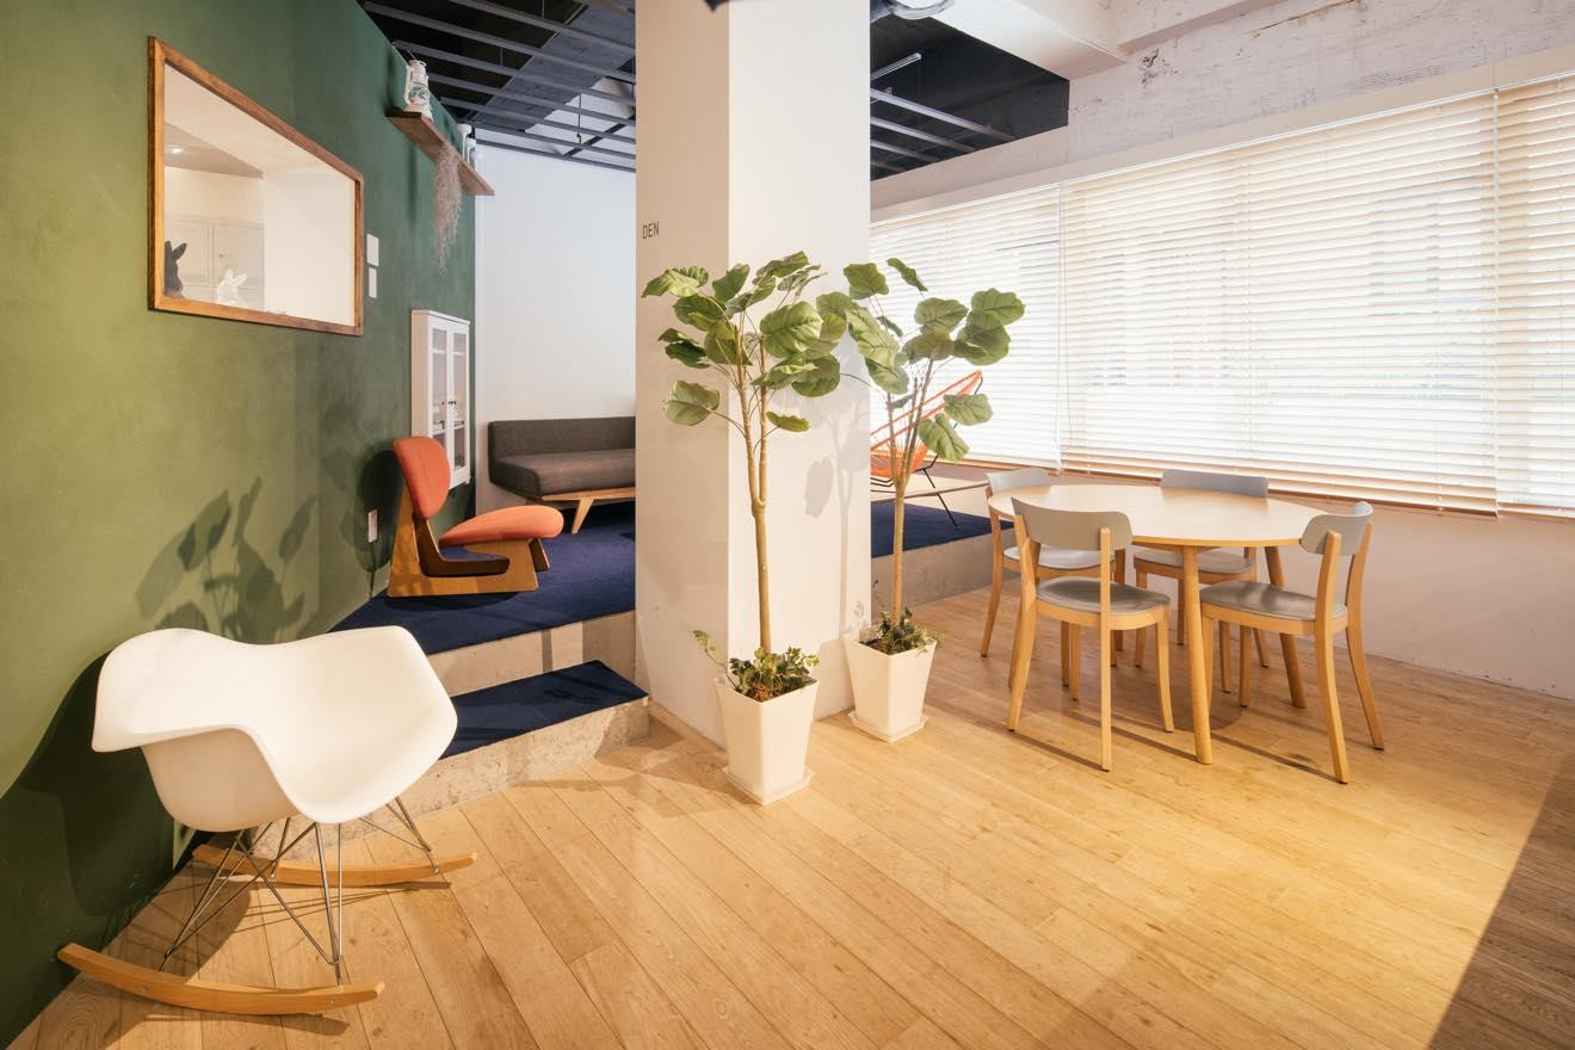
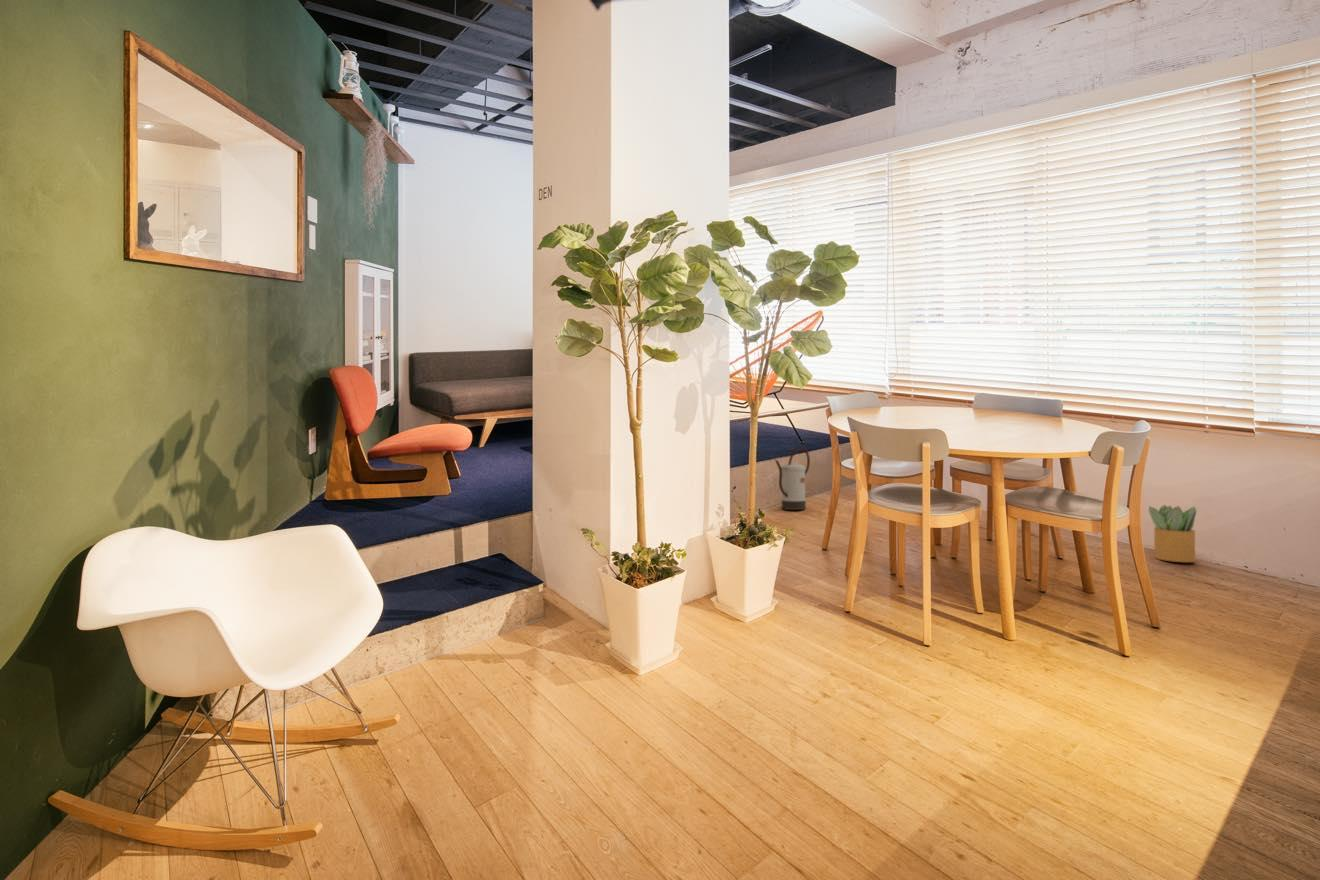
+ watering can (792, 477)
+ potted plant (1171, 532)
